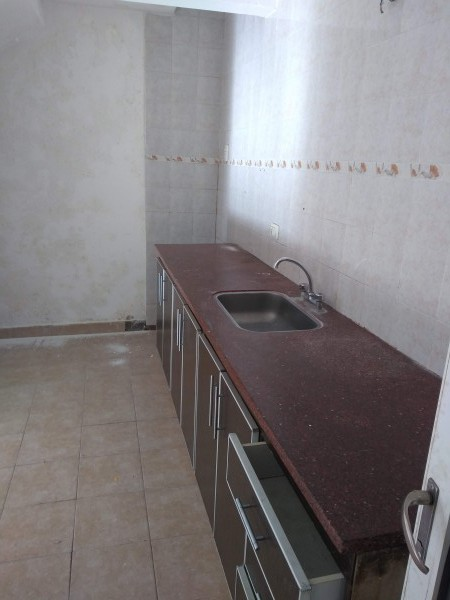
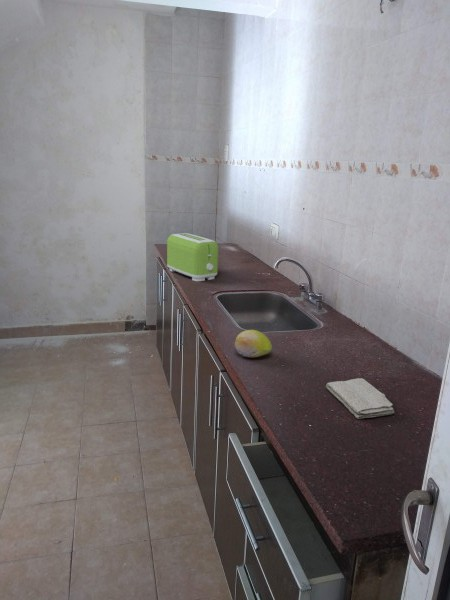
+ washcloth (359, 396)
+ fruit (253, 343)
+ toaster (191, 255)
